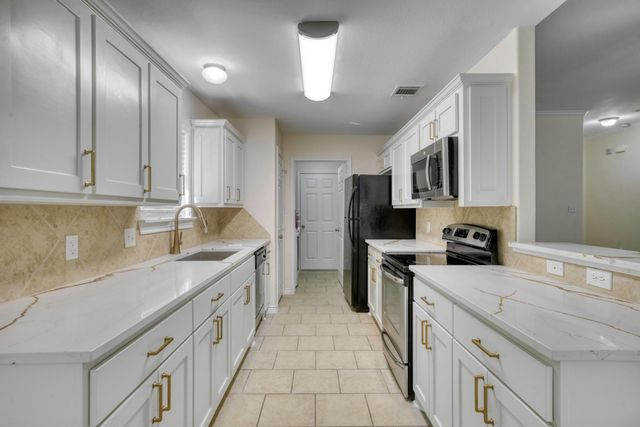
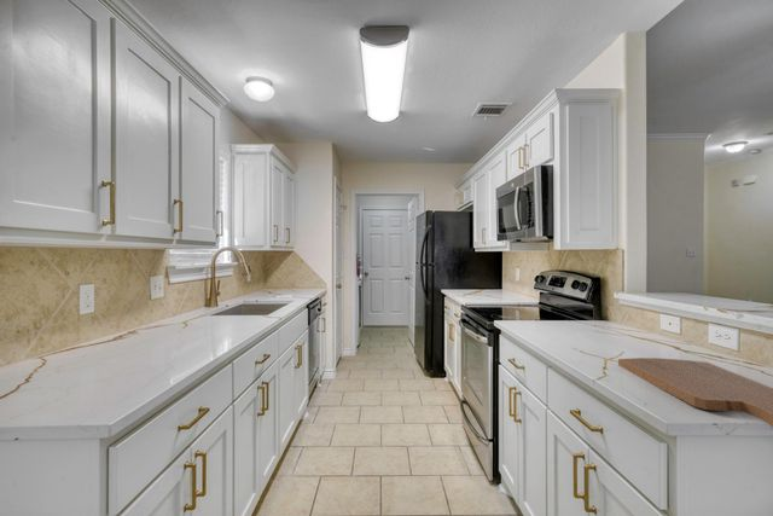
+ cutting board (708, 384)
